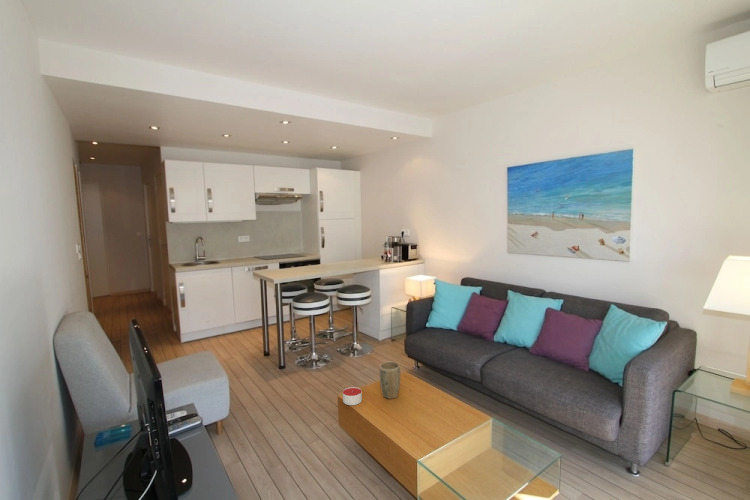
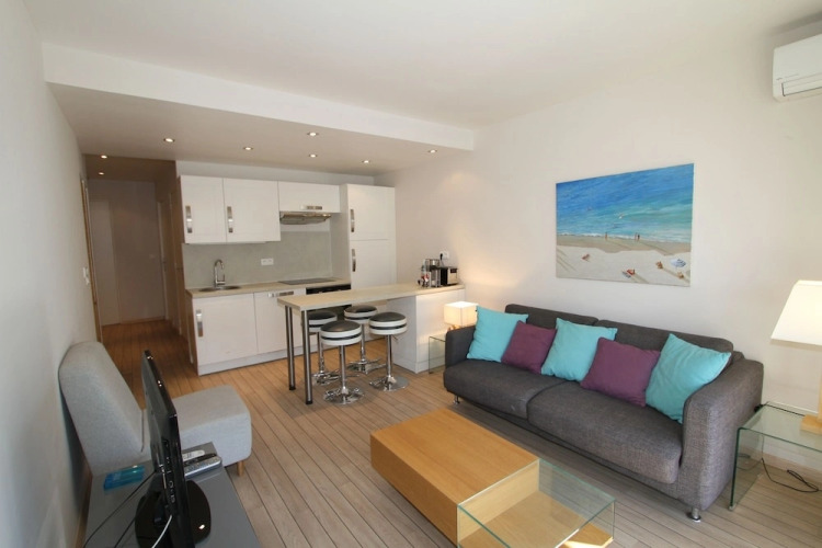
- plant pot (390, 380)
- candle (352, 395)
